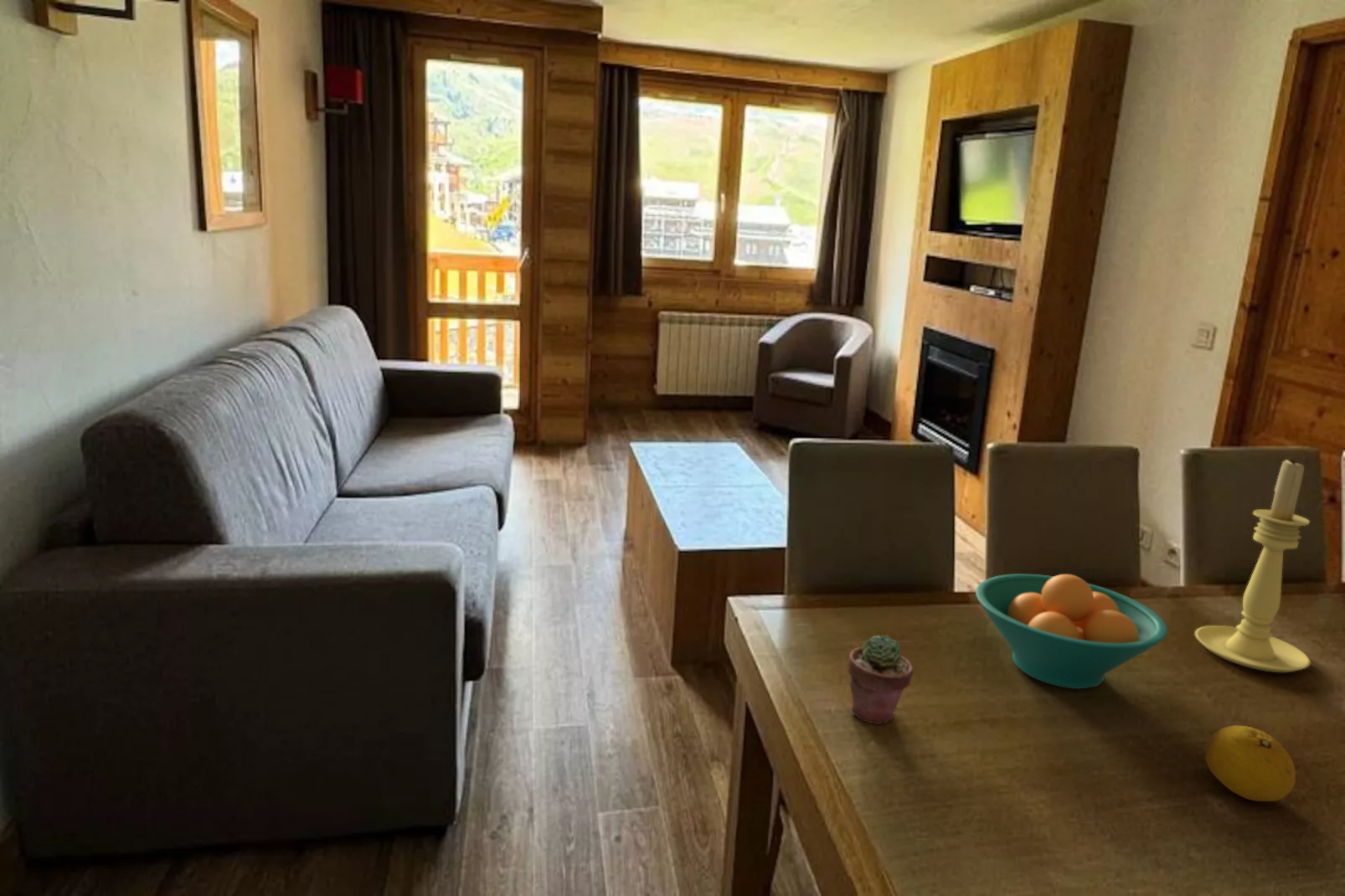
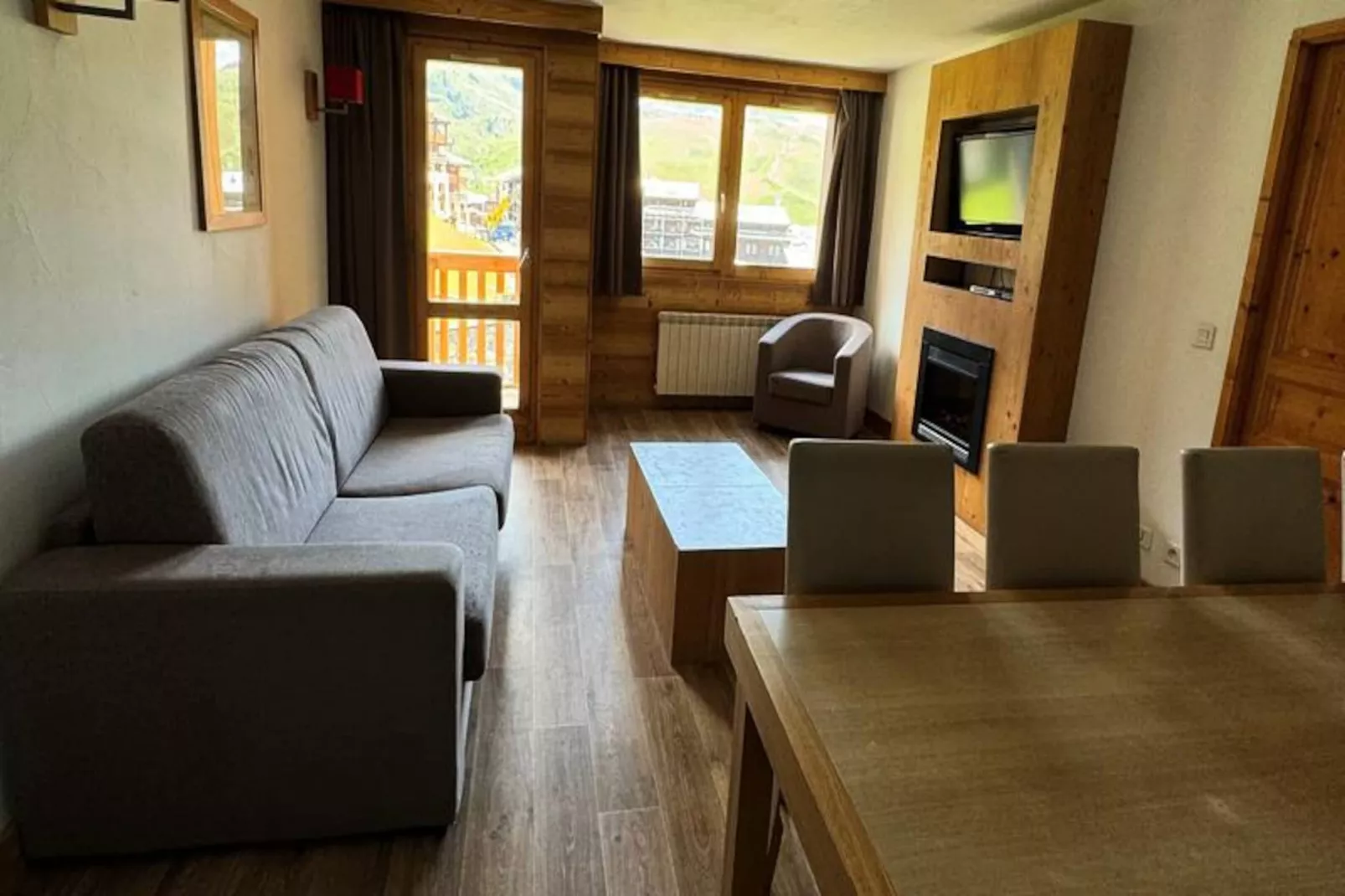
- candle holder (1271, 558)
- fruit bowl (1064, 624)
- potted succulent (879, 676)
- fruit (1250, 761)
